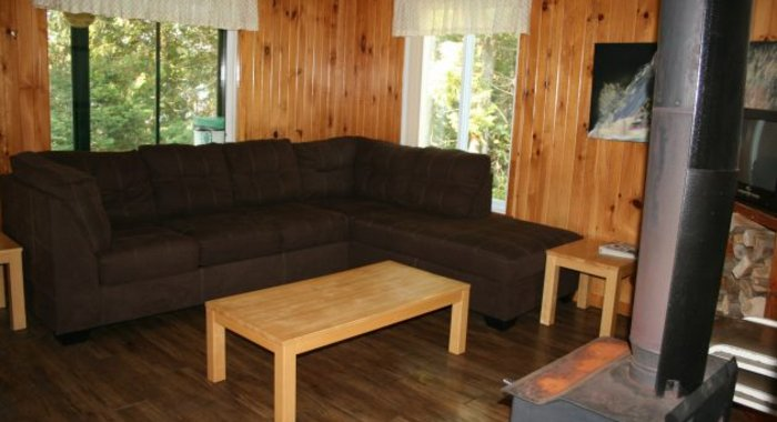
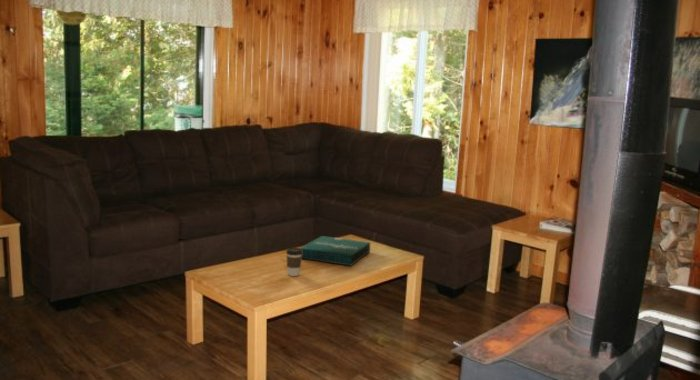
+ coffee cup (293, 261)
+ pizza box (335, 250)
